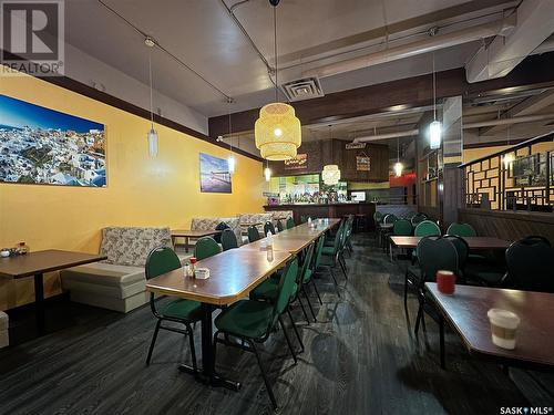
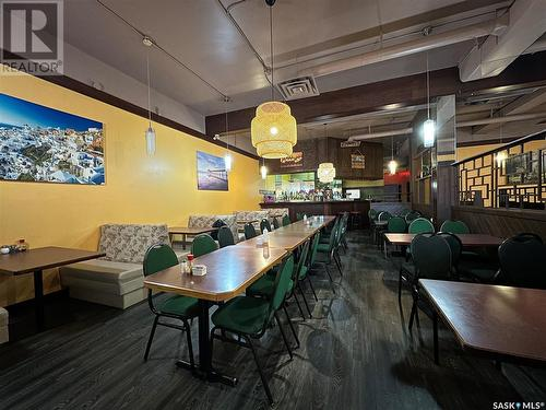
- coffee cup (503, 328)
- can (445, 282)
